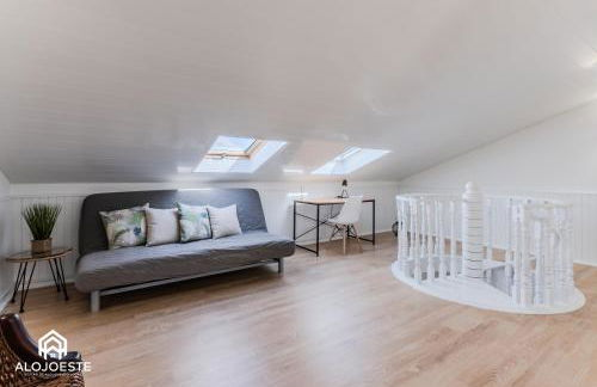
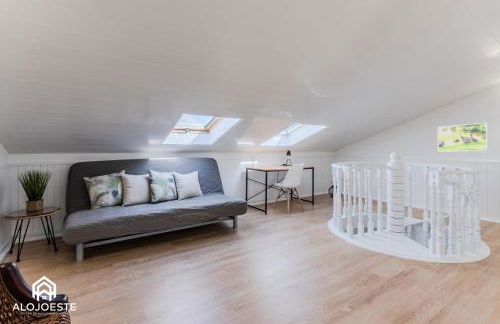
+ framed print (461, 138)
